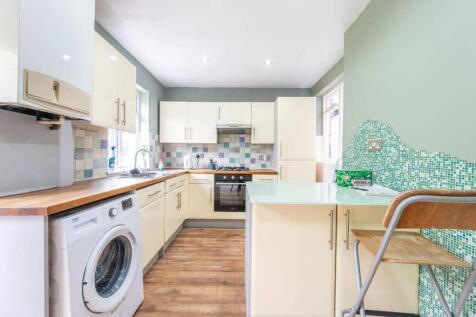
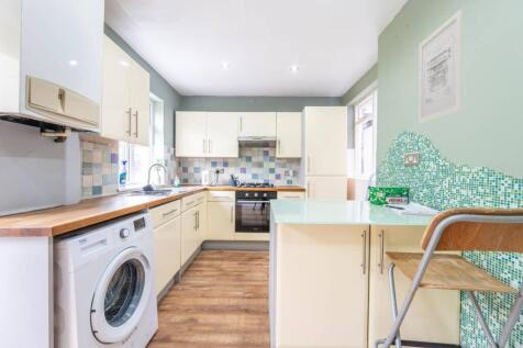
+ wall art (437, 72)
